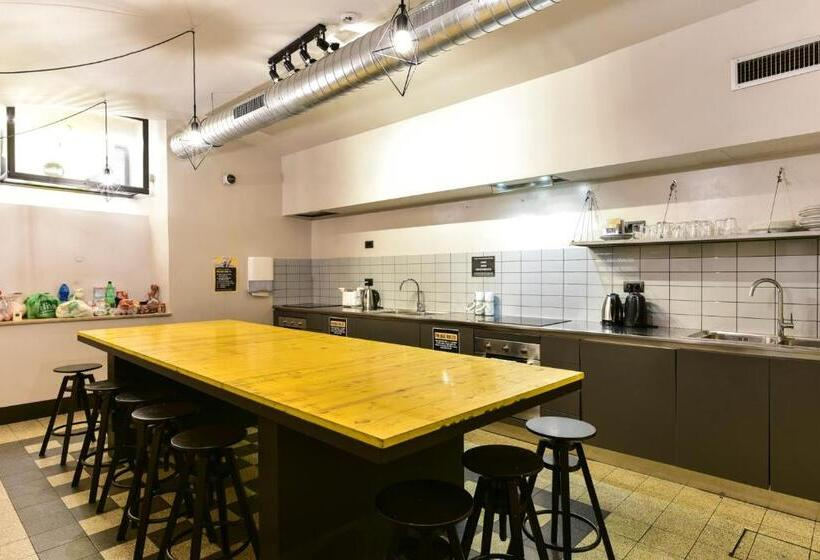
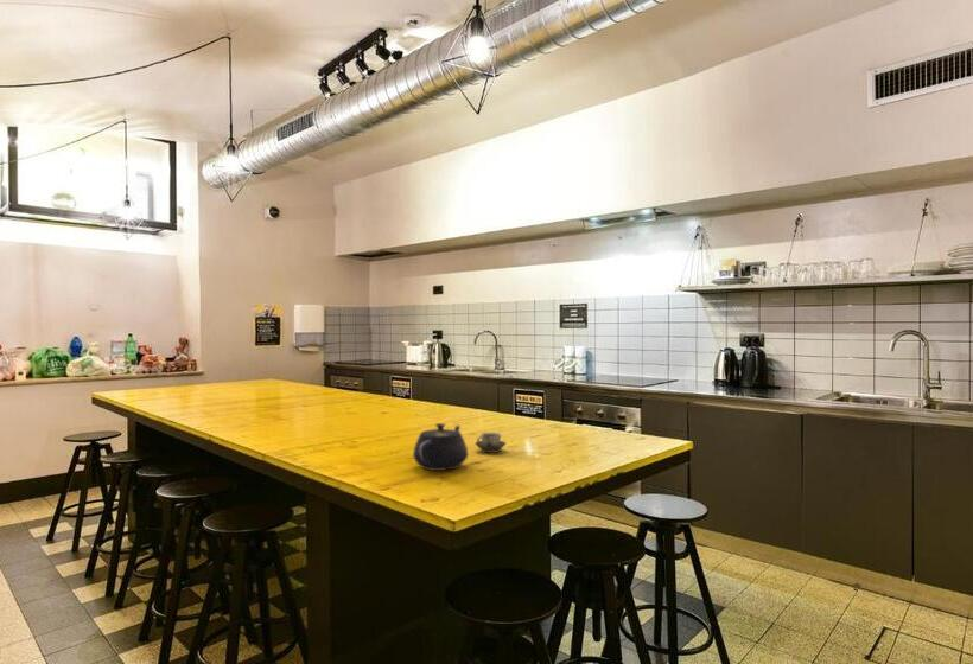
+ teapot (441, 443)
+ cup (490, 442)
